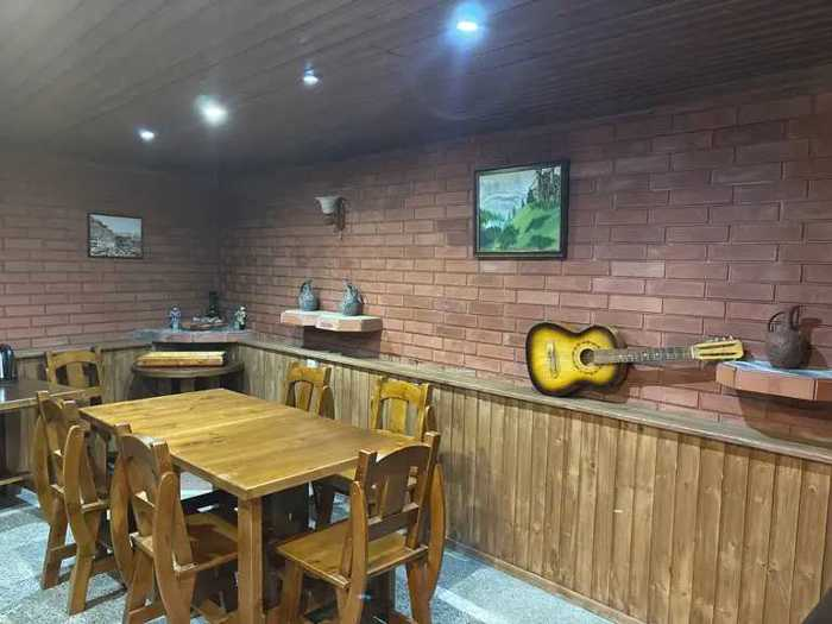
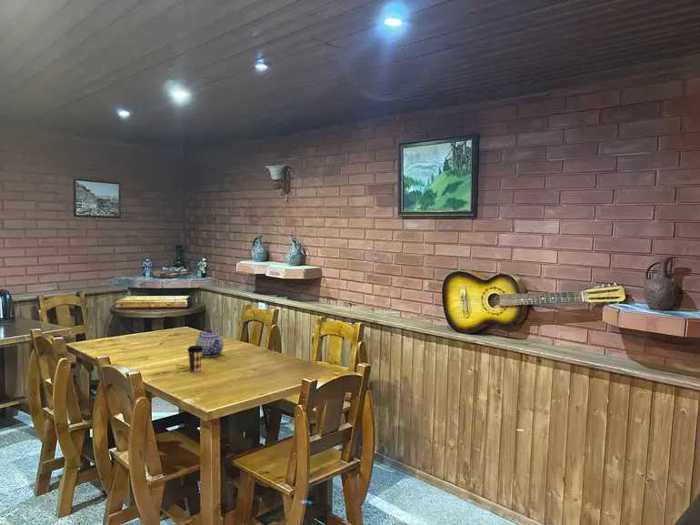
+ coffee cup (195, 358)
+ teapot (209, 342)
